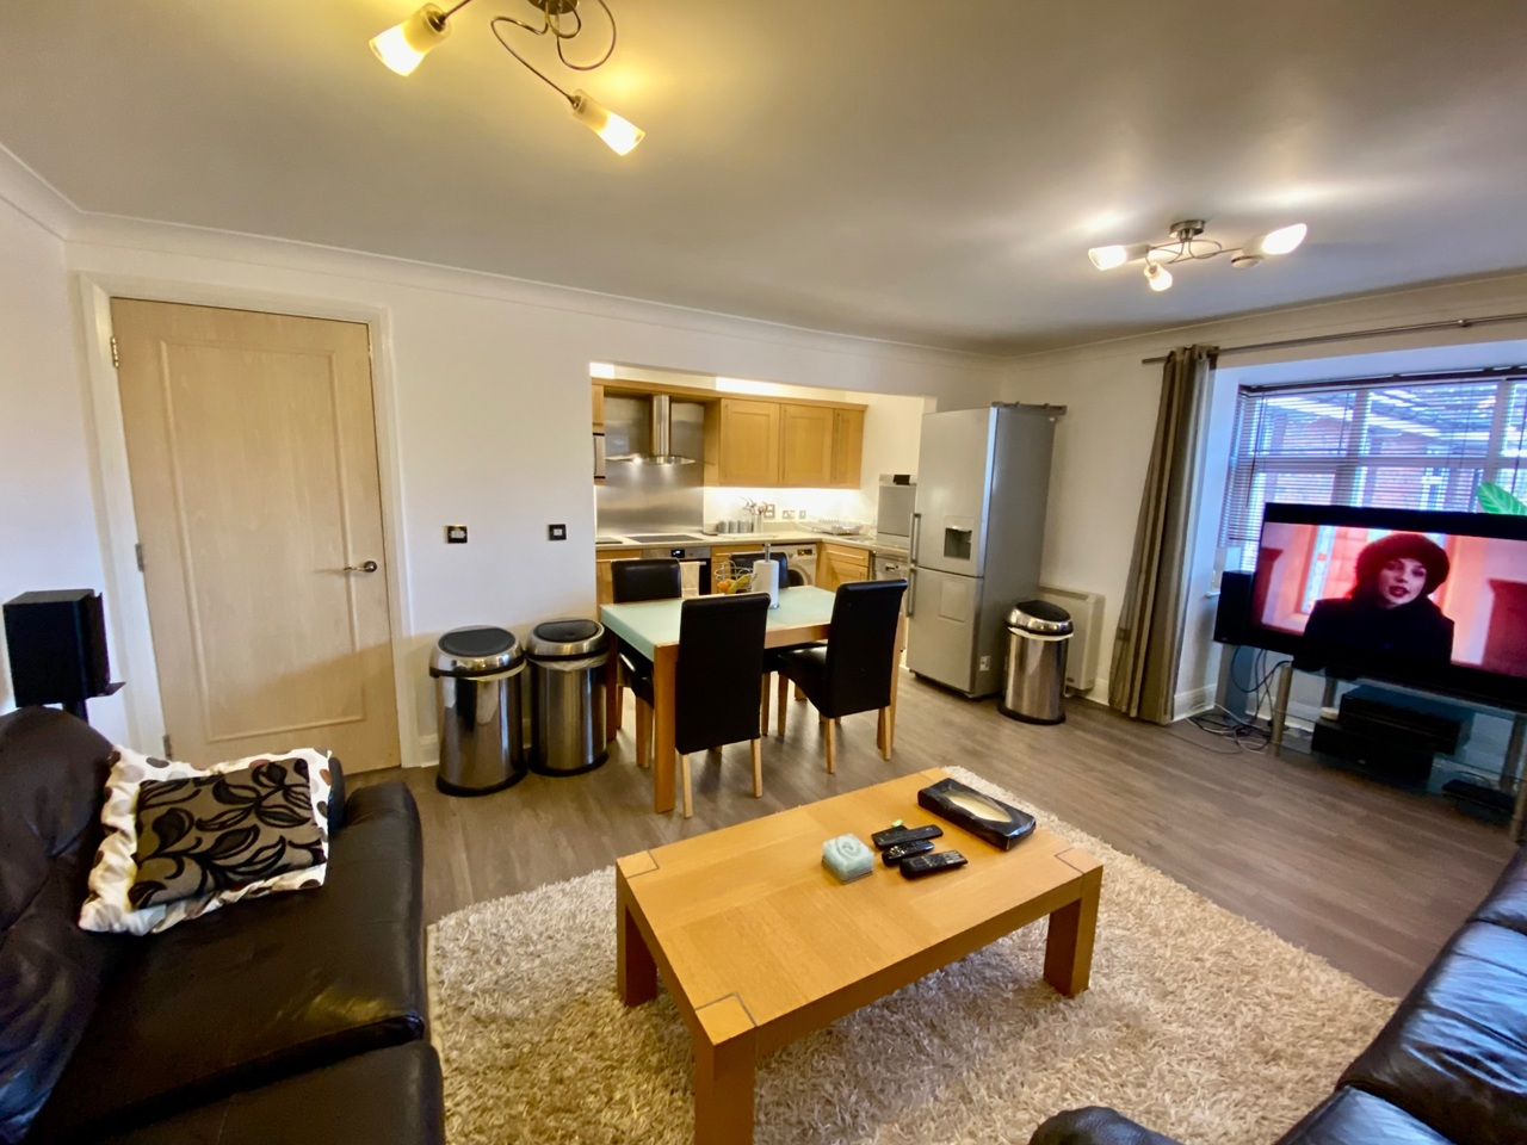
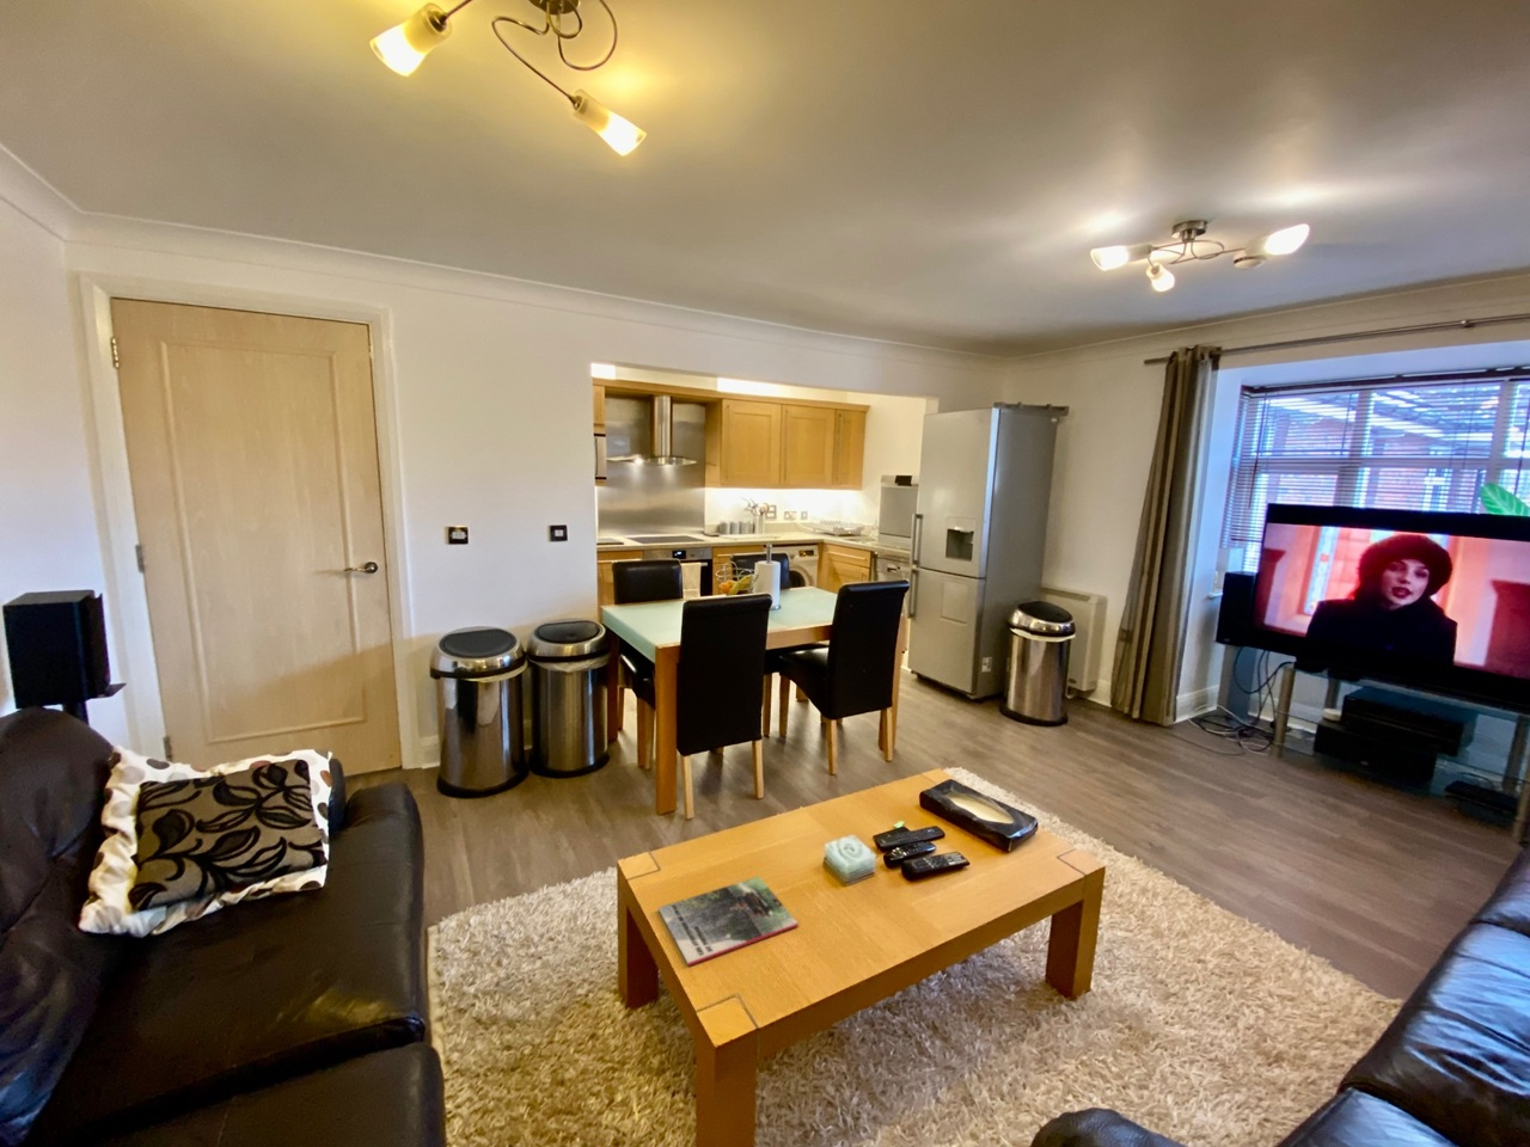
+ magazine (726, 917)
